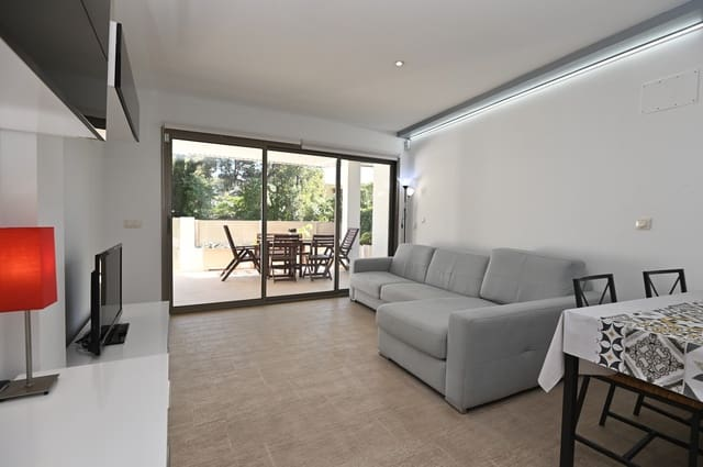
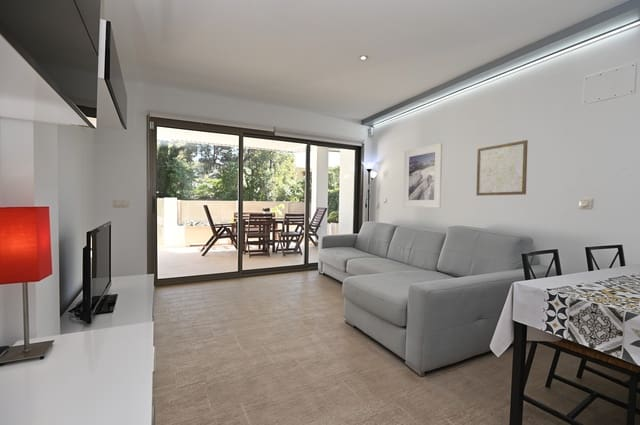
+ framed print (421, 177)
+ wall art (502, 169)
